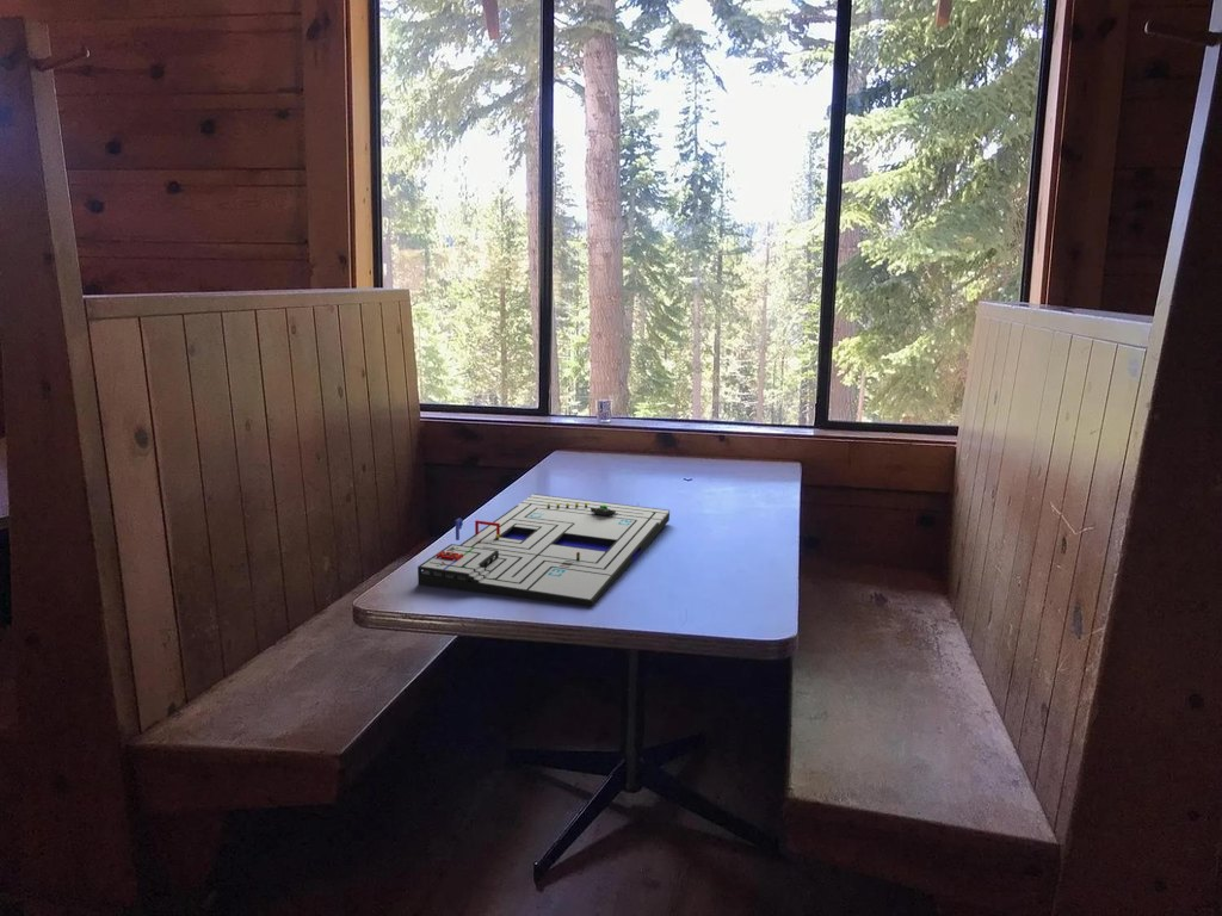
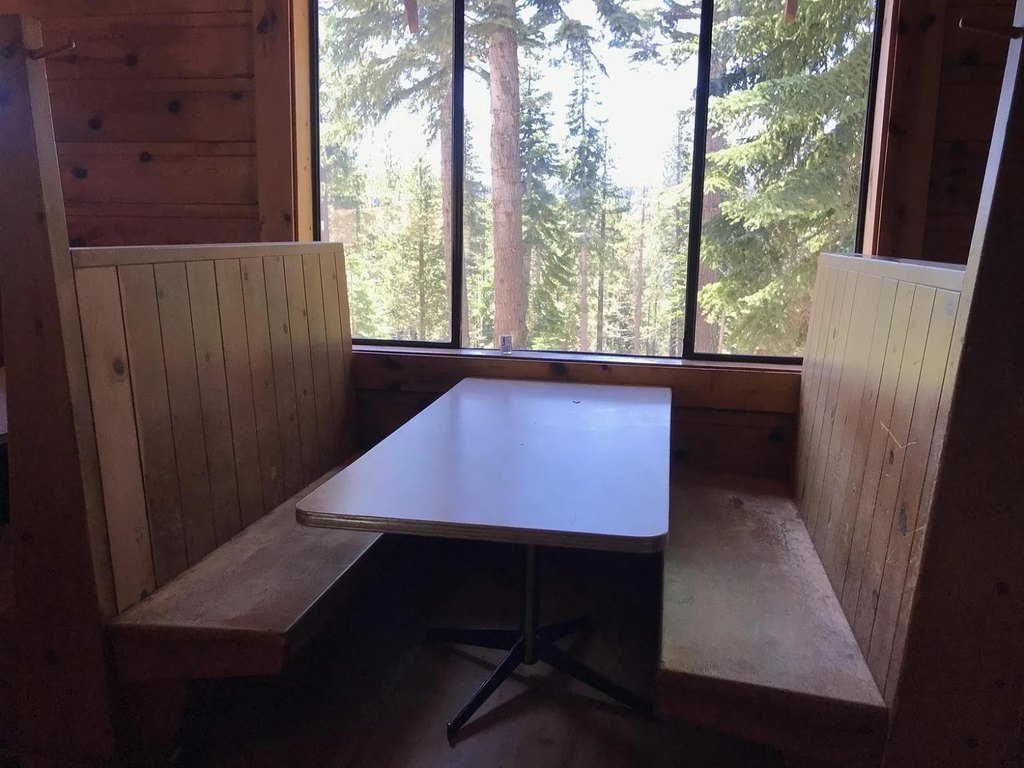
- board game (557, 522)
